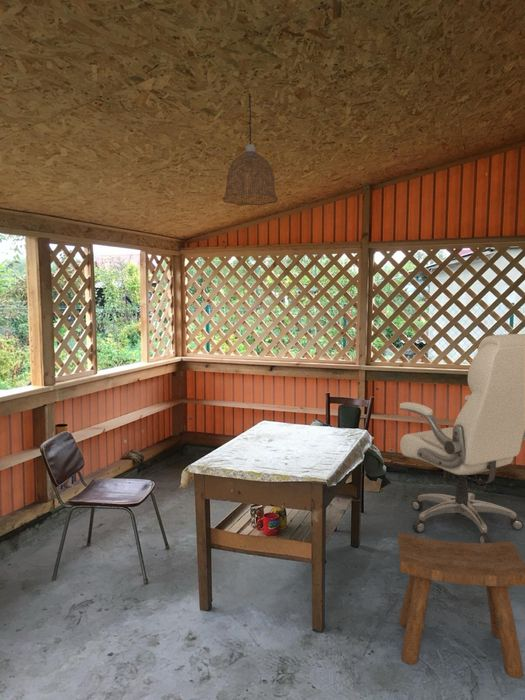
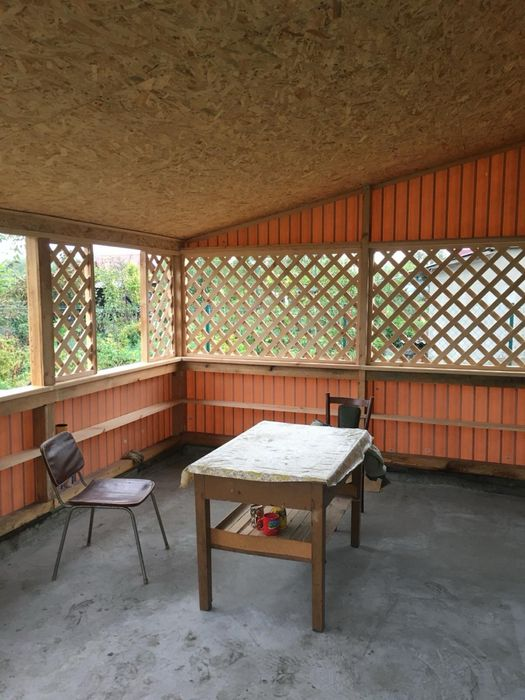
- stool (457, 583)
- pendant lamp (250, 147)
- chair (463, 429)
